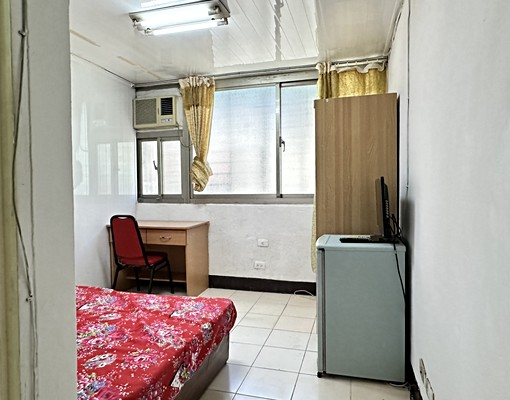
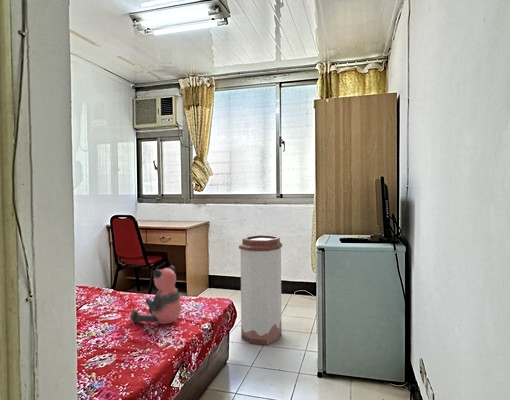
+ bear (160, 293)
+ trash can (261, 286)
